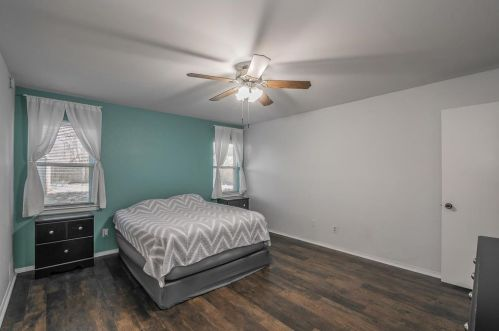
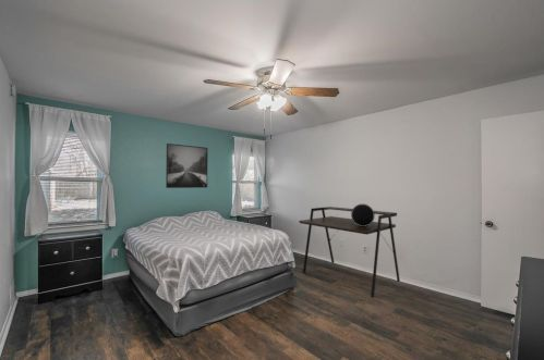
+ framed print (188, 166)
+ decorative globe (362, 214)
+ desk (347, 231)
